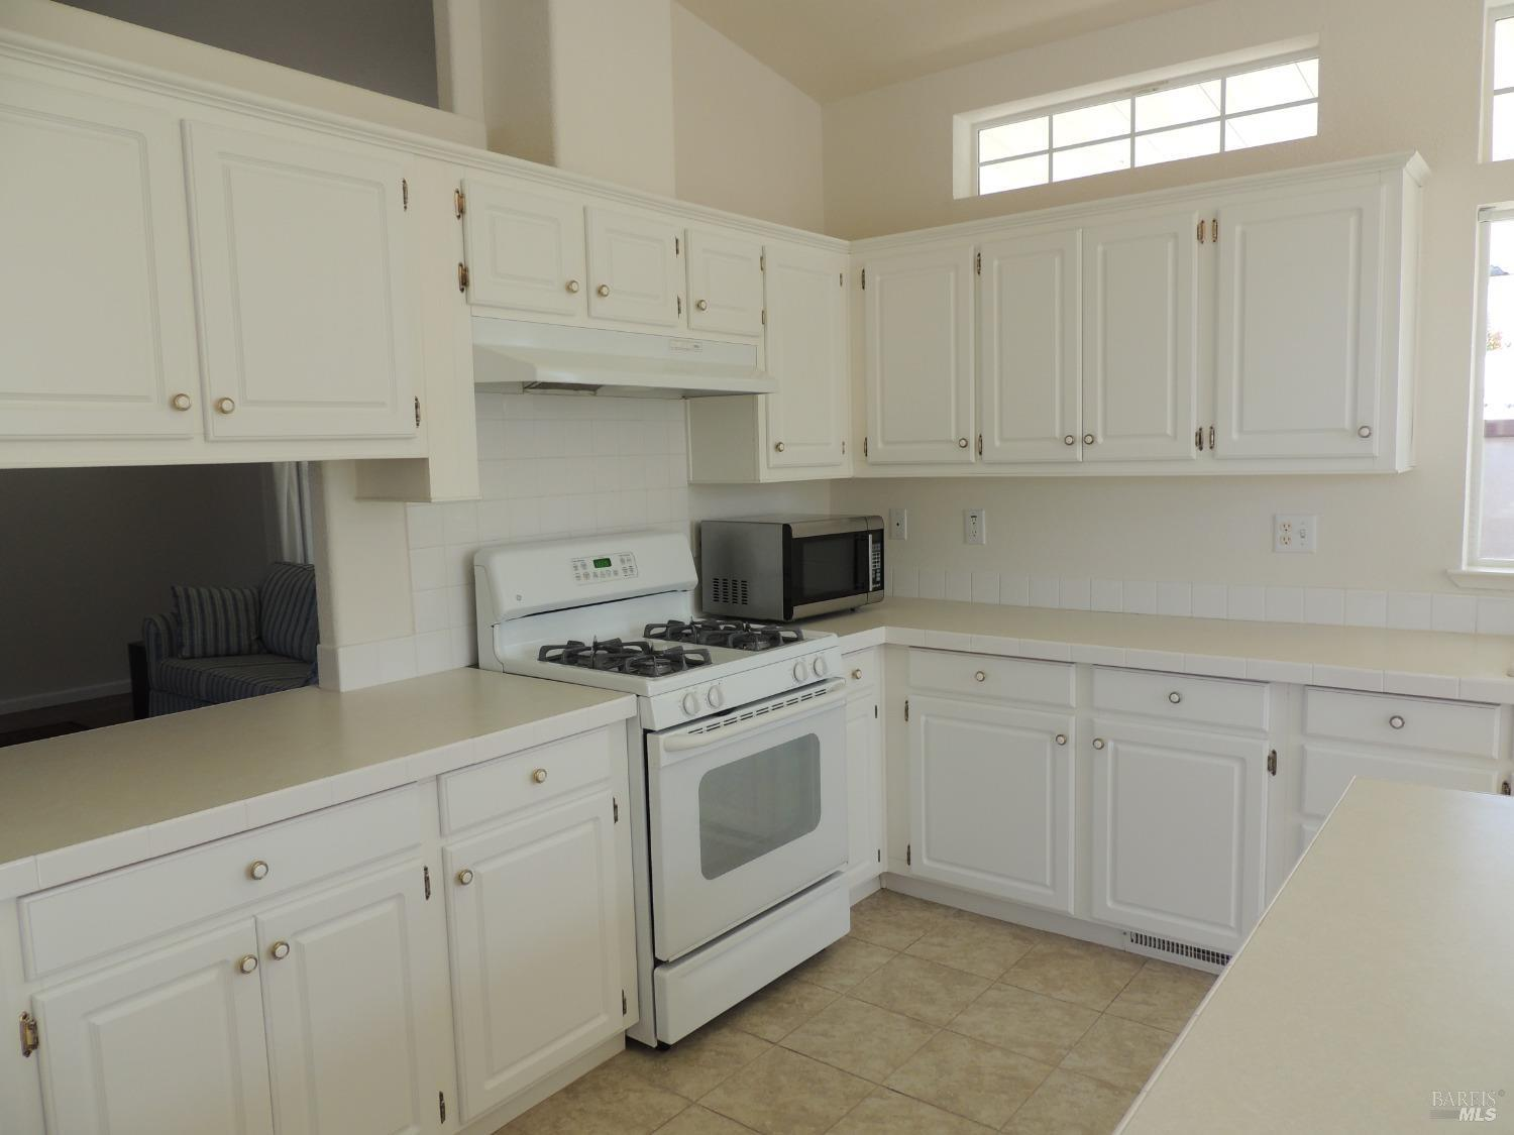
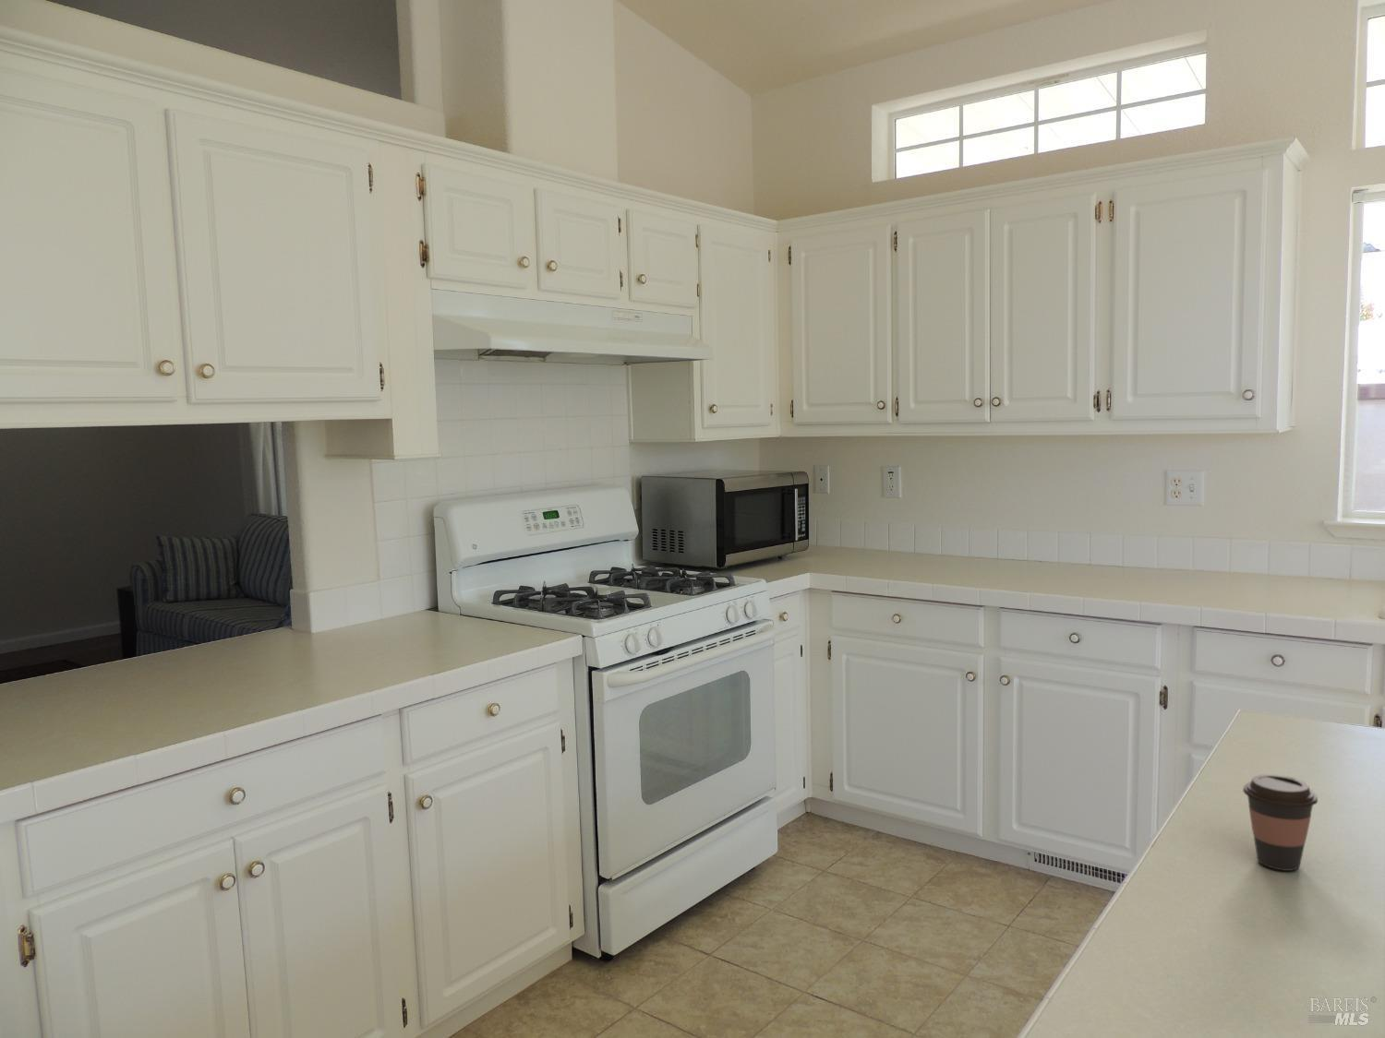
+ coffee cup (1279, 823)
